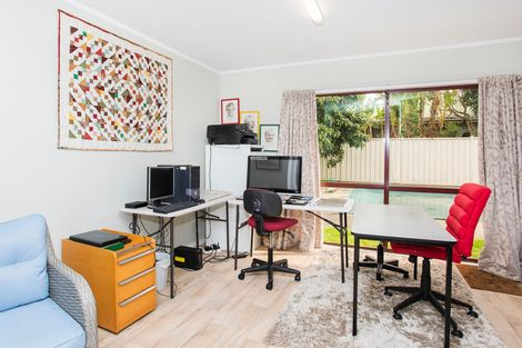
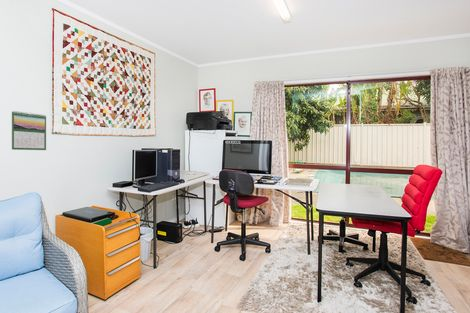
+ calendar (29, 131)
